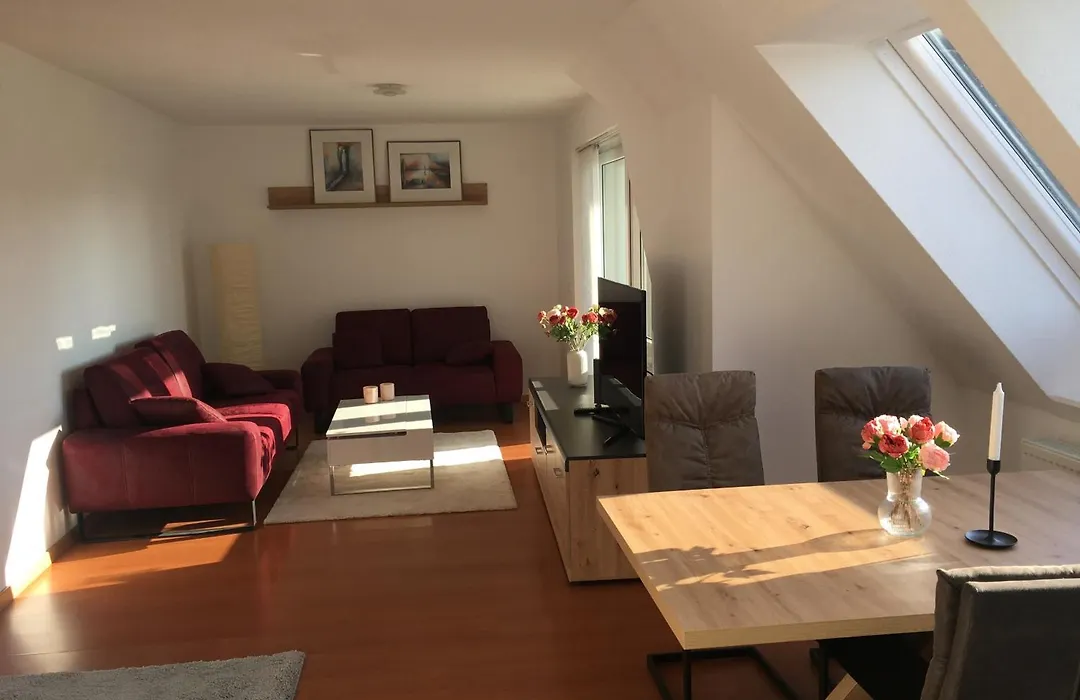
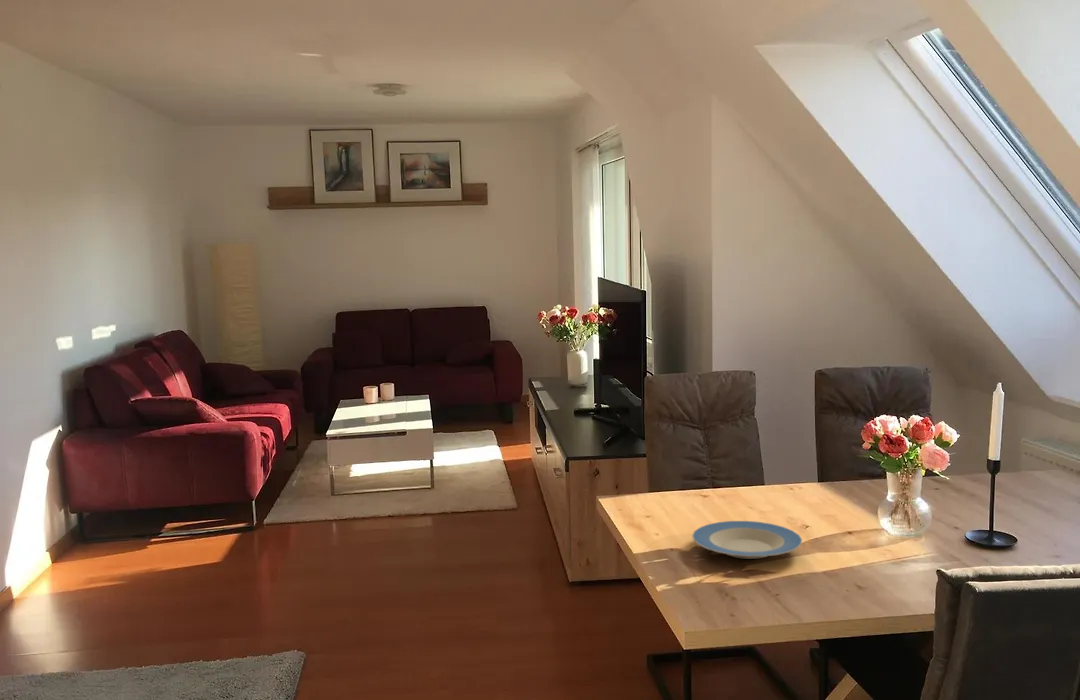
+ plate (746, 543)
